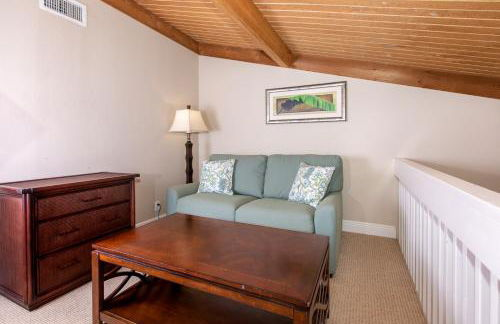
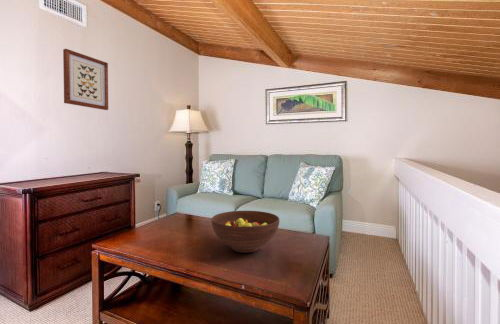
+ wall art (87, 81)
+ fruit bowl (245, 233)
